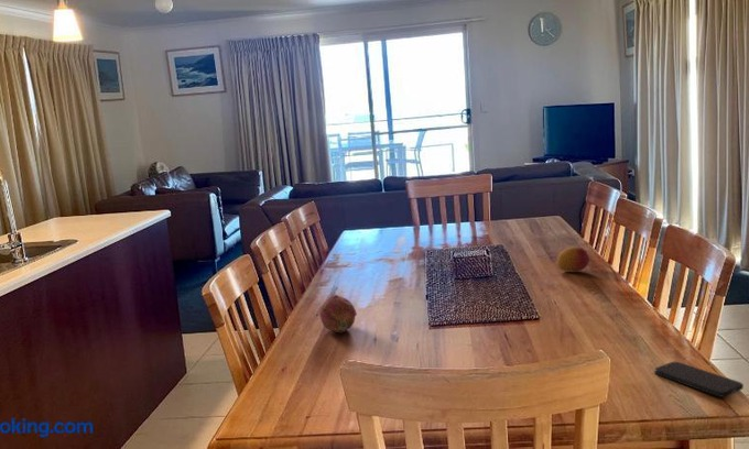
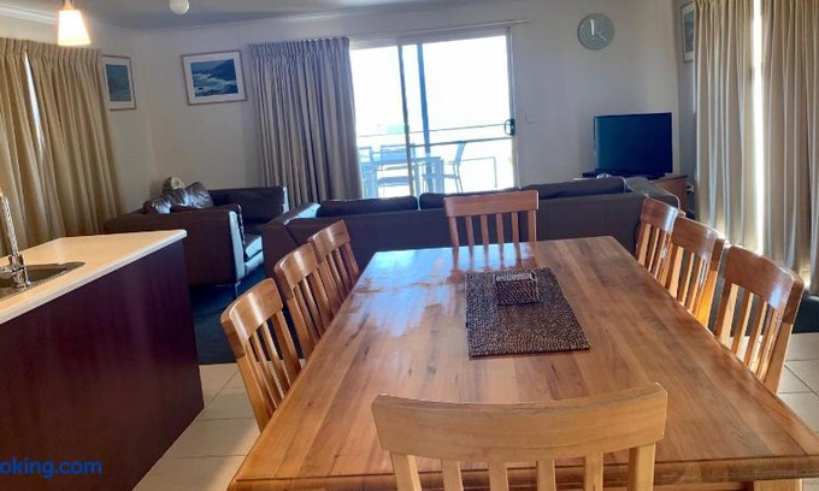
- smartphone (696, 377)
- fruit (573, 259)
- fruit (337, 311)
